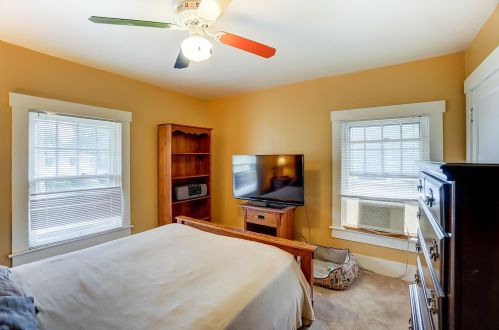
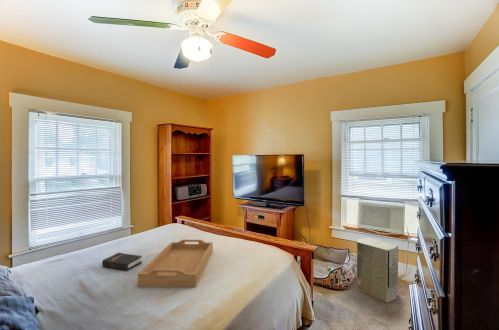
+ hardback book (122, 261)
+ serving tray (181, 259)
+ air purifier (377, 267)
